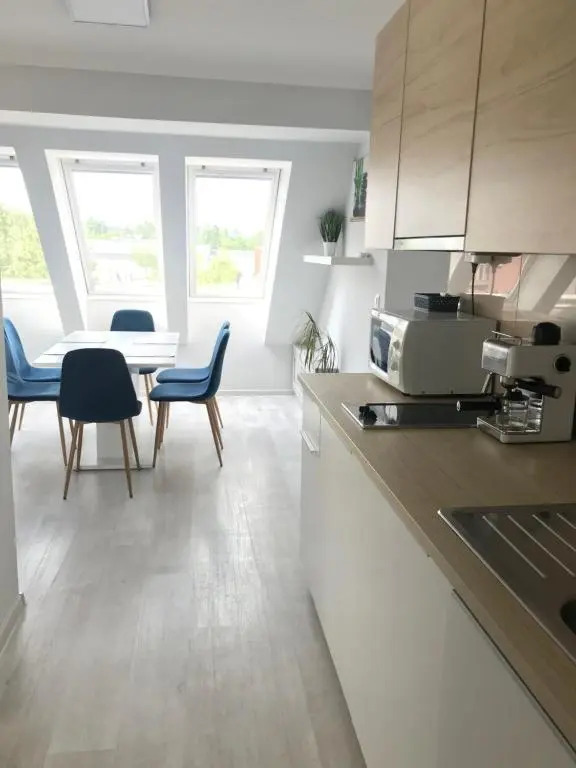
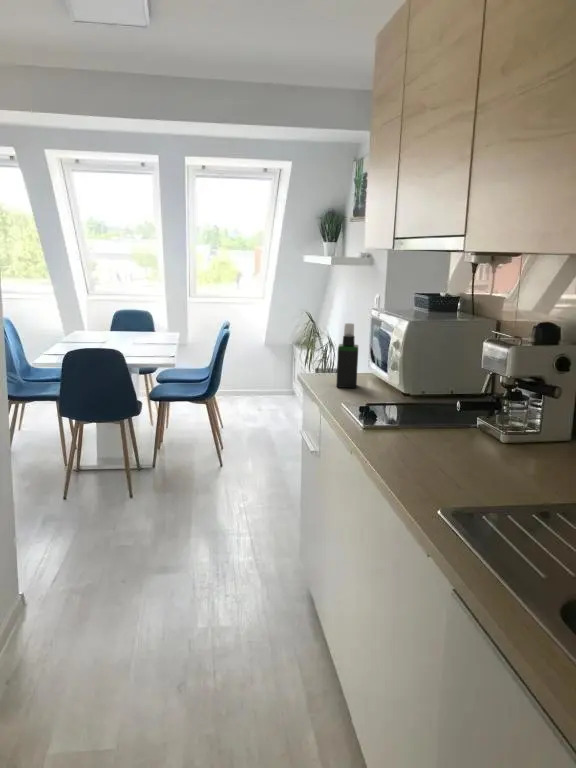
+ spray bottle (347, 355)
